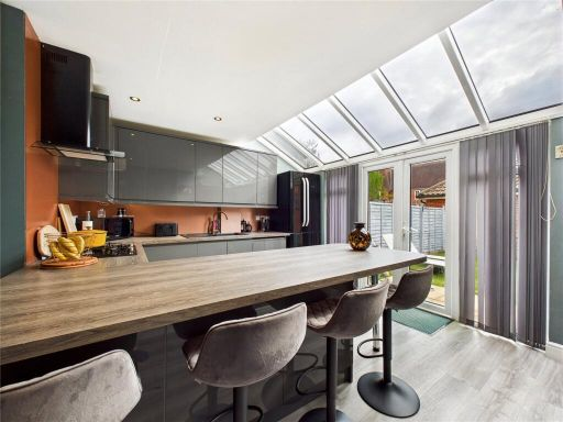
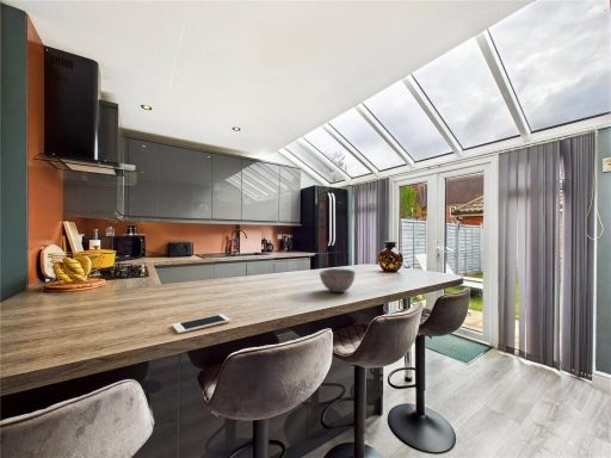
+ cell phone (202, 322)
+ bowl (337, 280)
